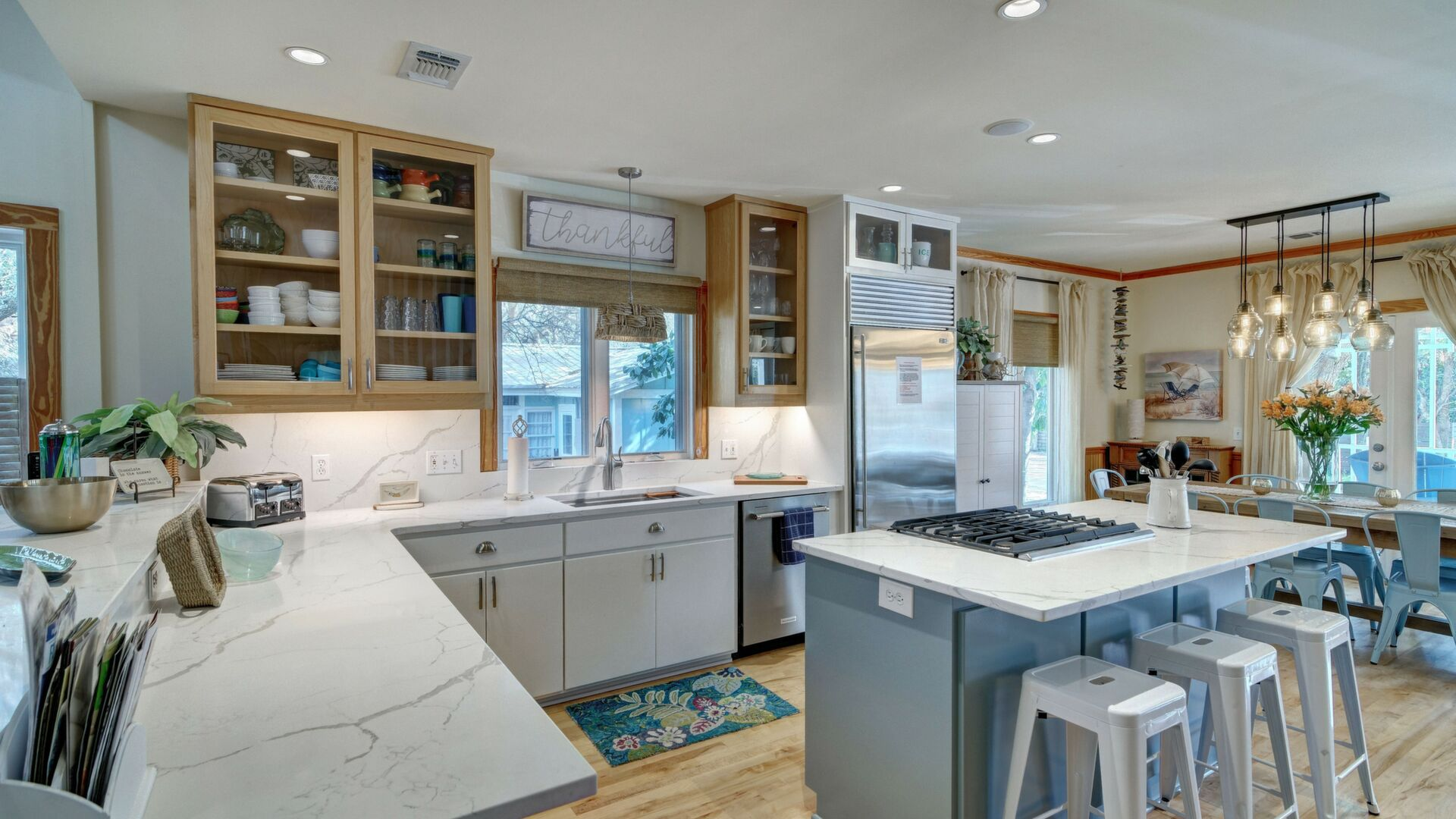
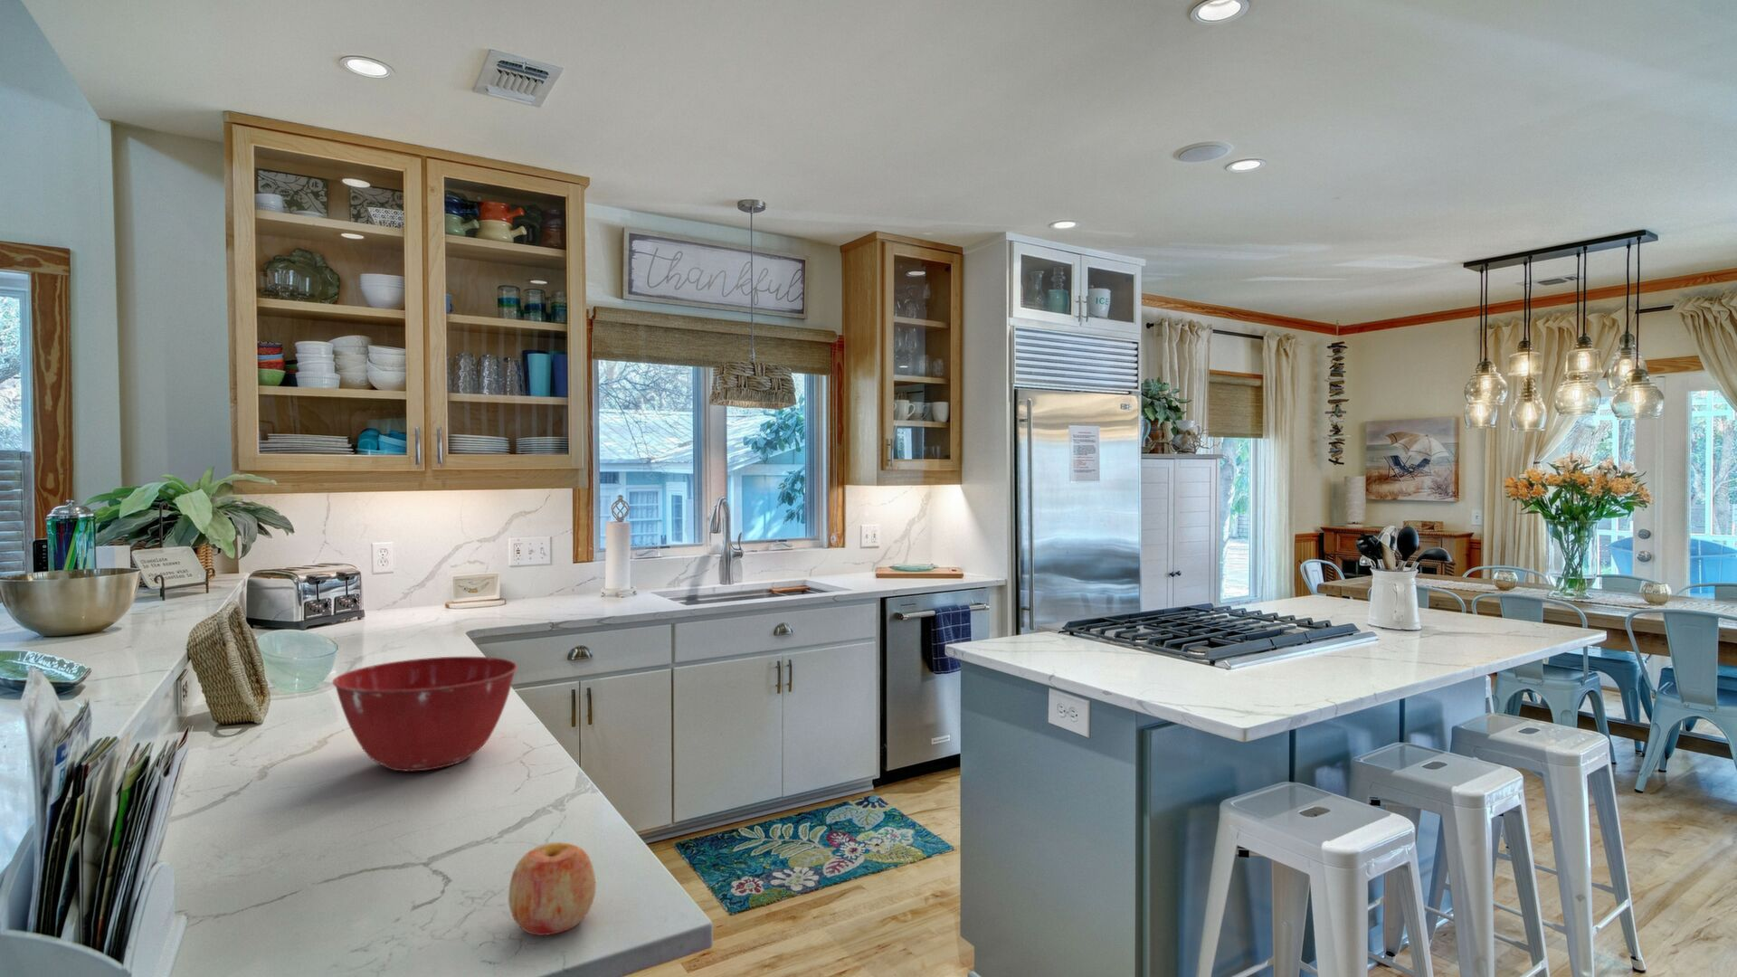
+ apple (552, 886)
+ mixing bowl (428, 715)
